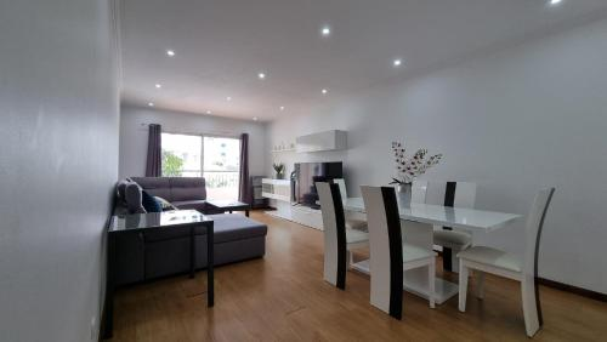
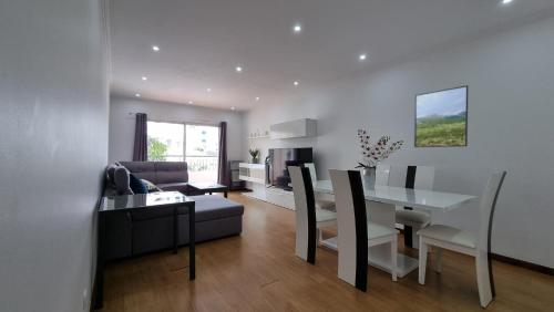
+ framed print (439, 118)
